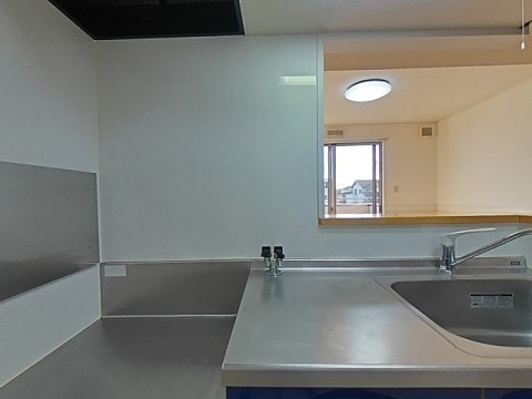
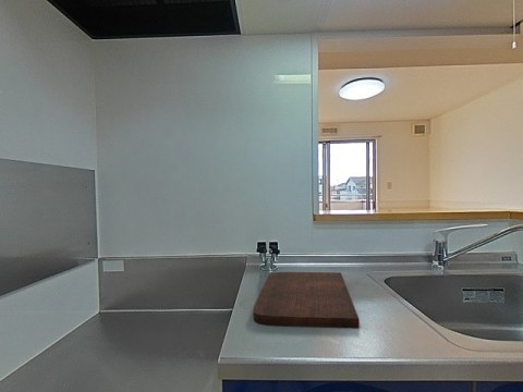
+ cutting board (304, 293)
